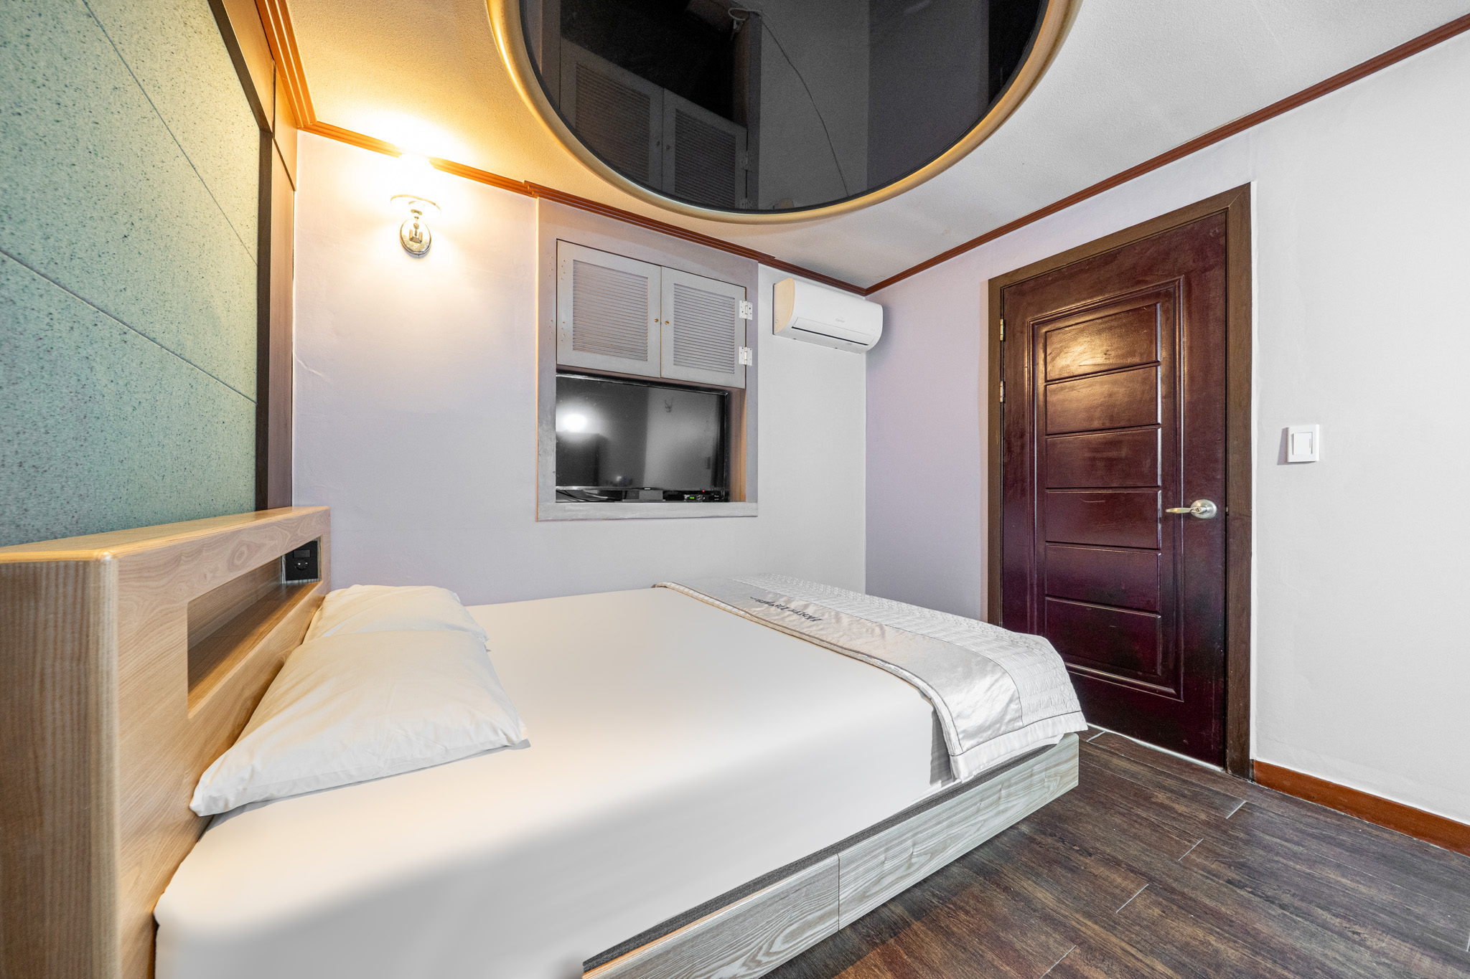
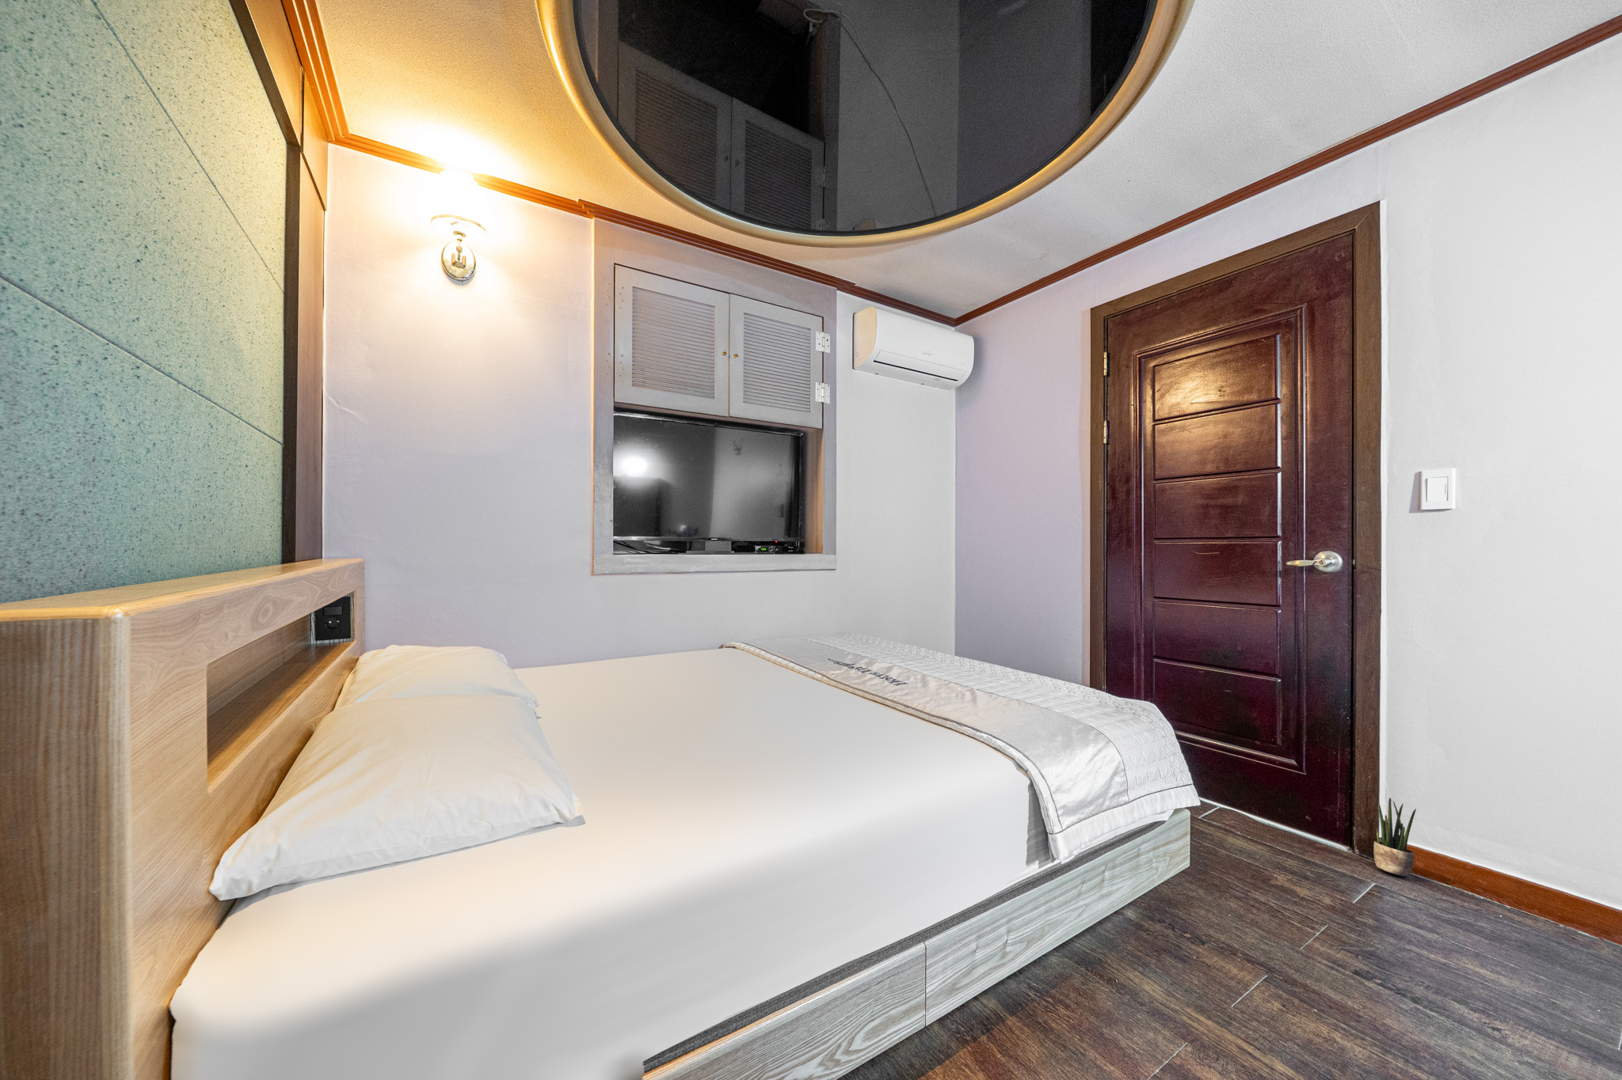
+ potted plant (1395, 835)
